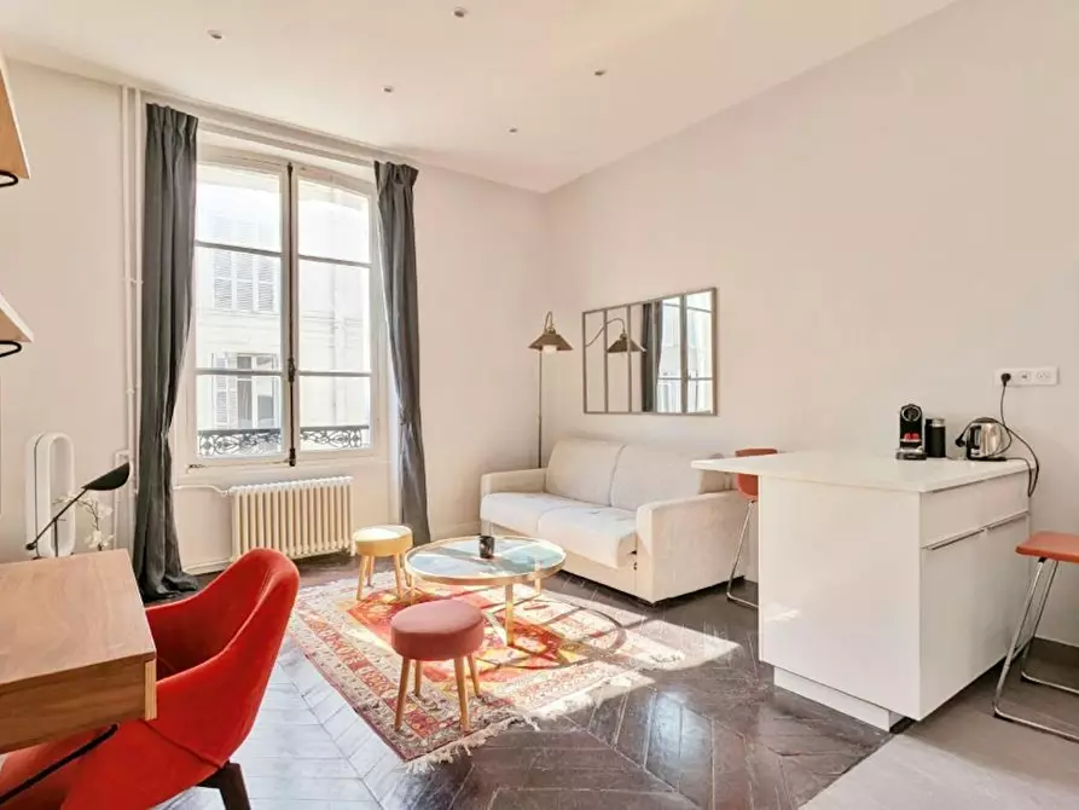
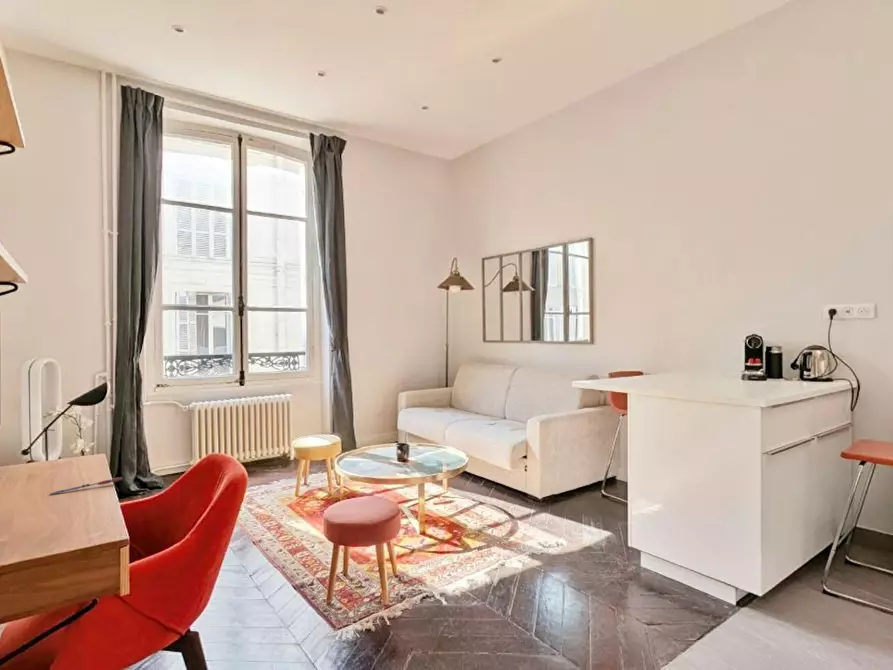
+ pen (87, 485)
